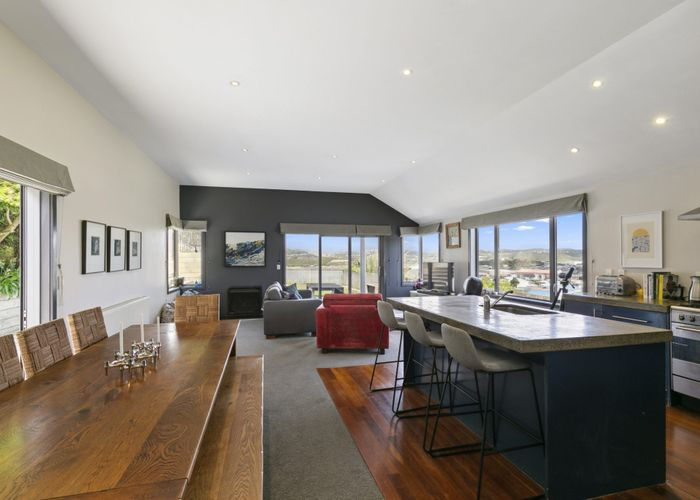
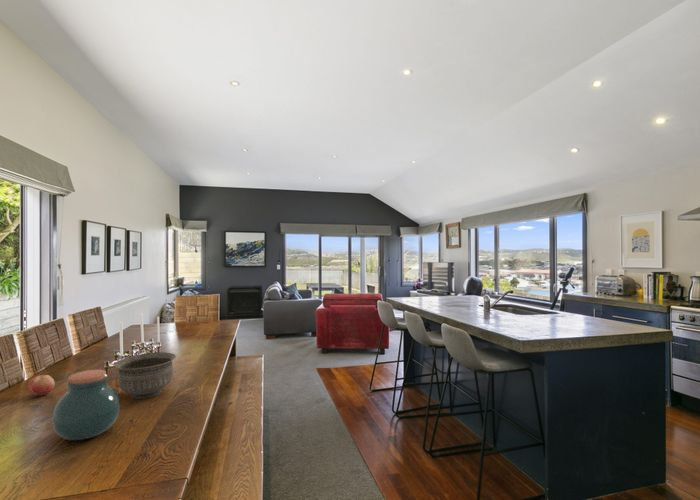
+ fruit (41, 385)
+ jar (87, 404)
+ bowl (146, 376)
